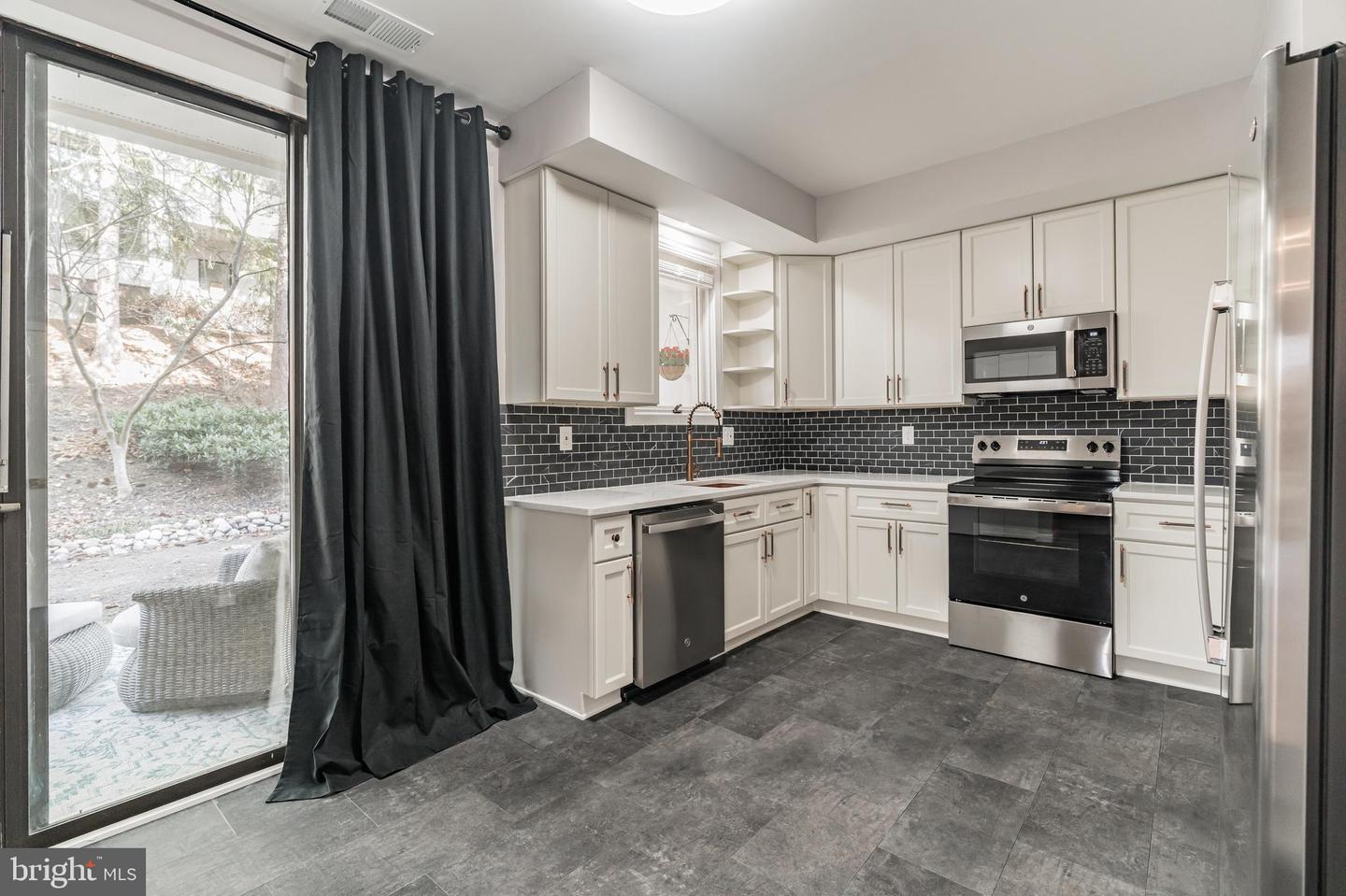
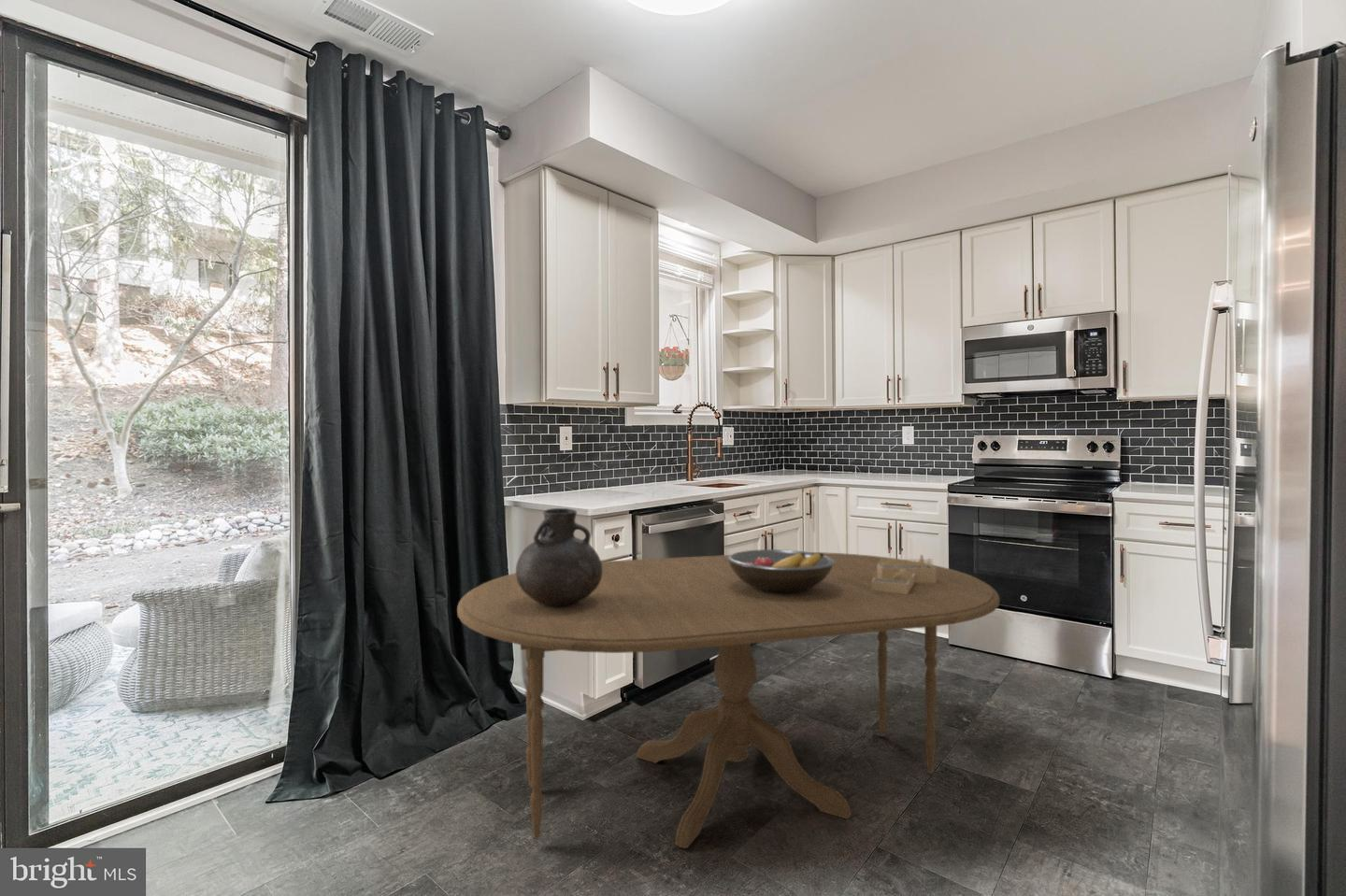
+ dining table (735, 683)
+ fruit bowl (780, 568)
+ vase (559, 555)
+ house frame (903, 571)
